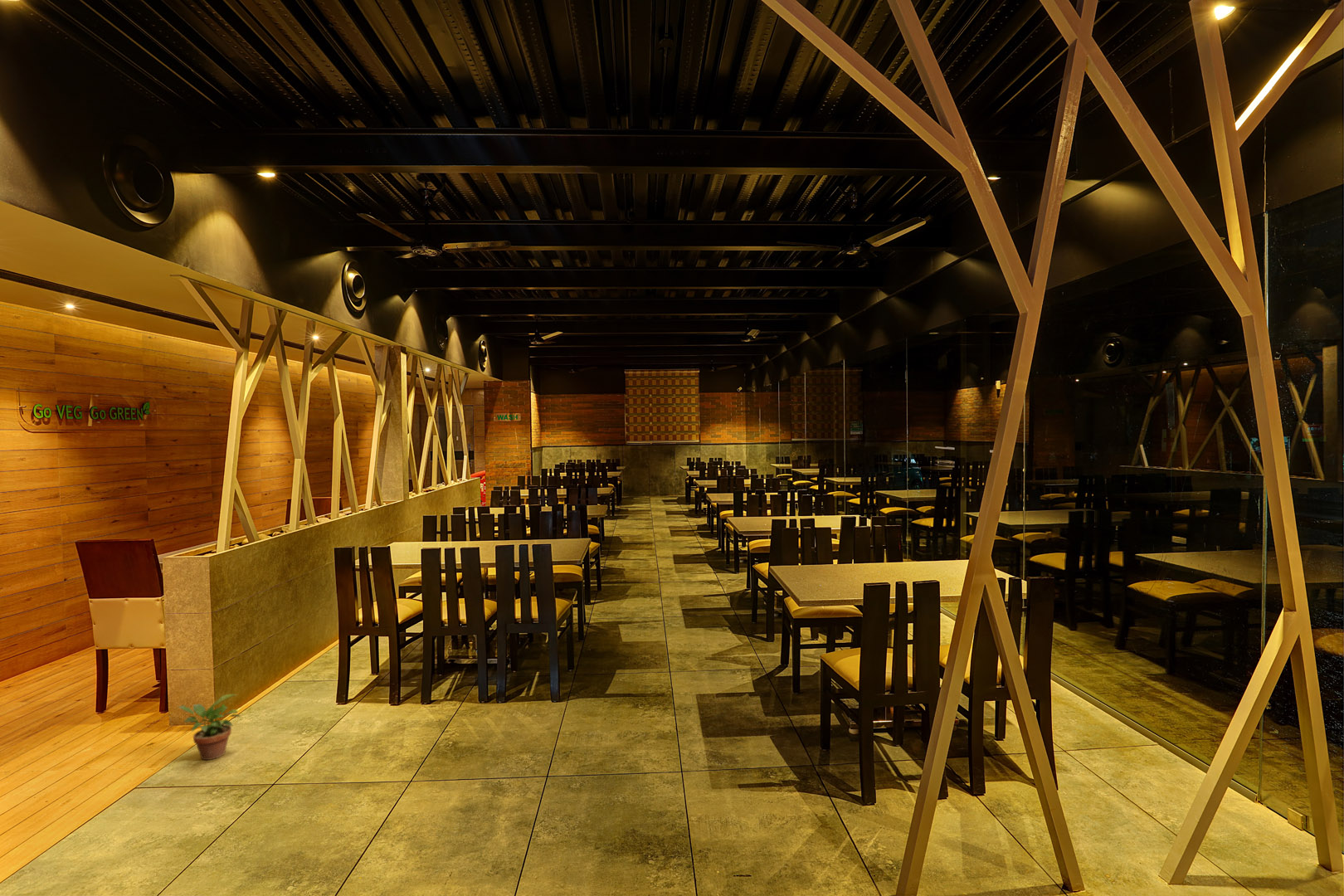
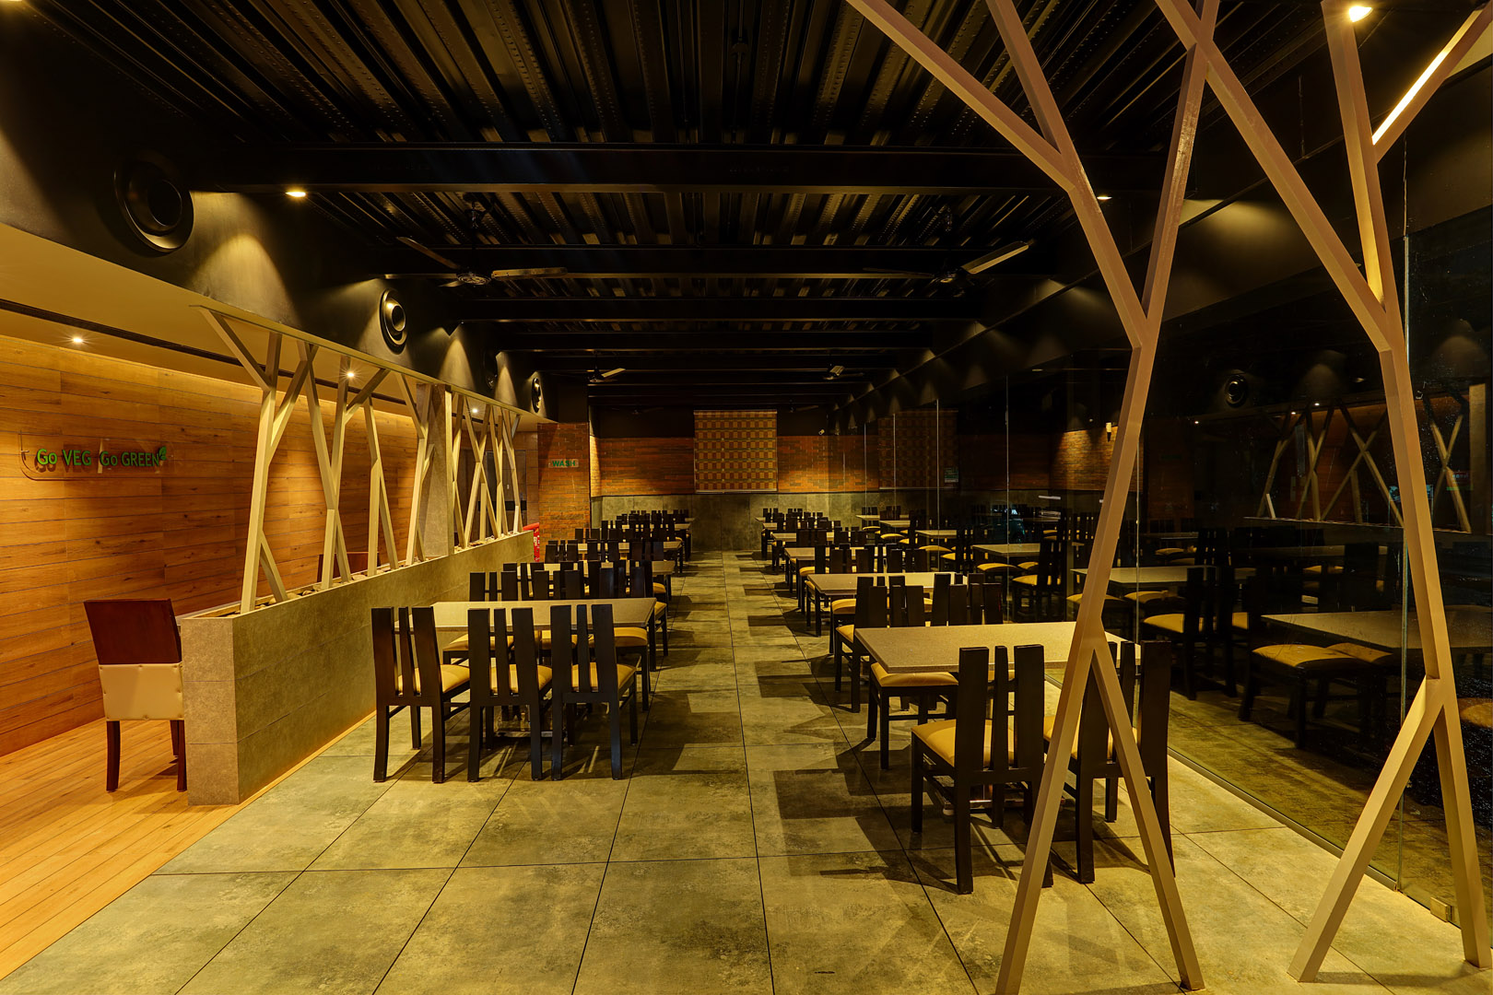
- potted plant (205, 729)
